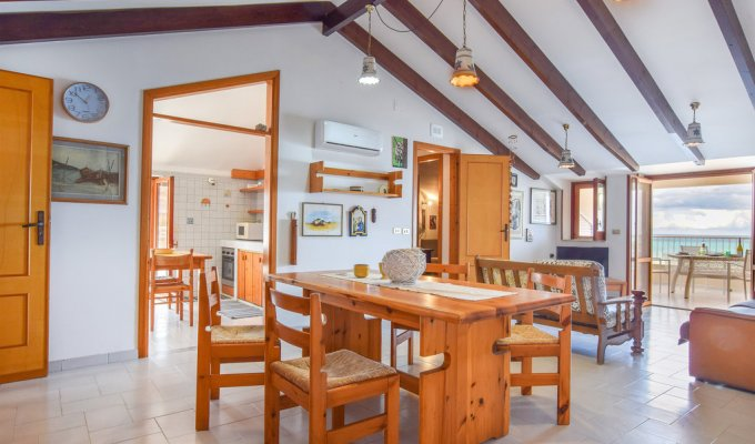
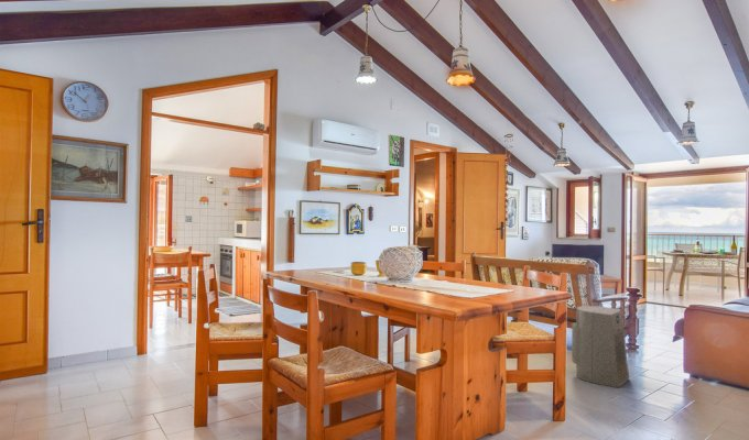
+ fan (597, 343)
